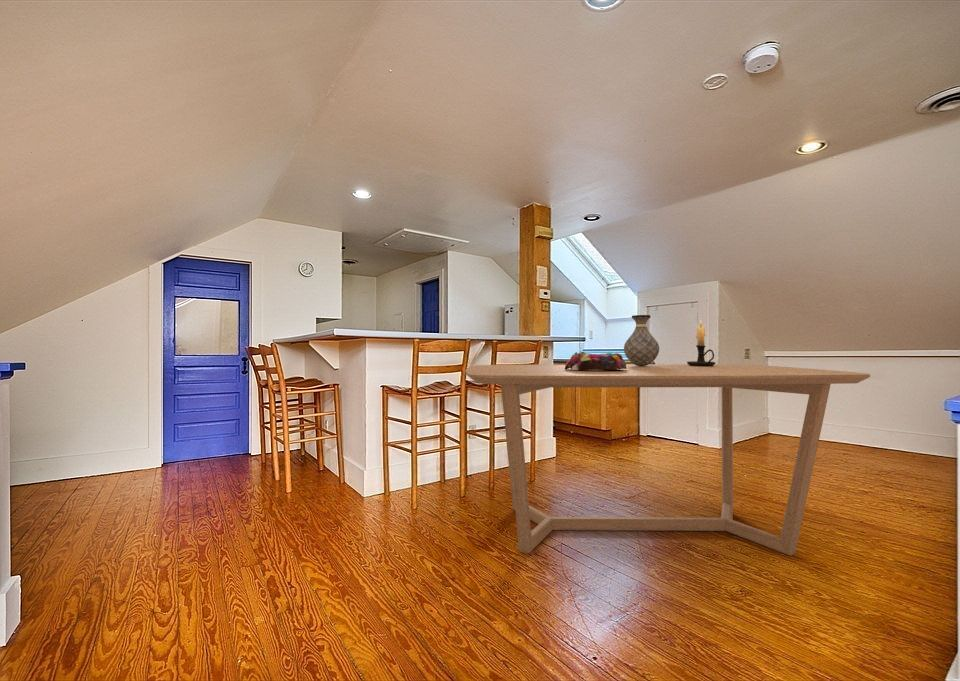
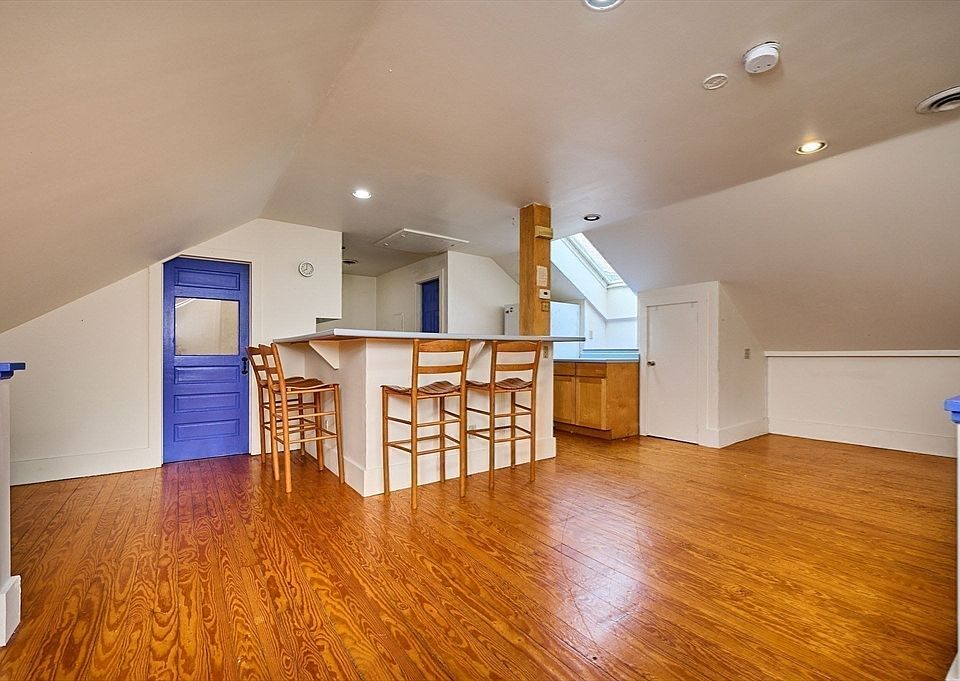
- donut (594, 360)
- dining table (635, 386)
- candle holder (703, 342)
- vase (641, 340)
